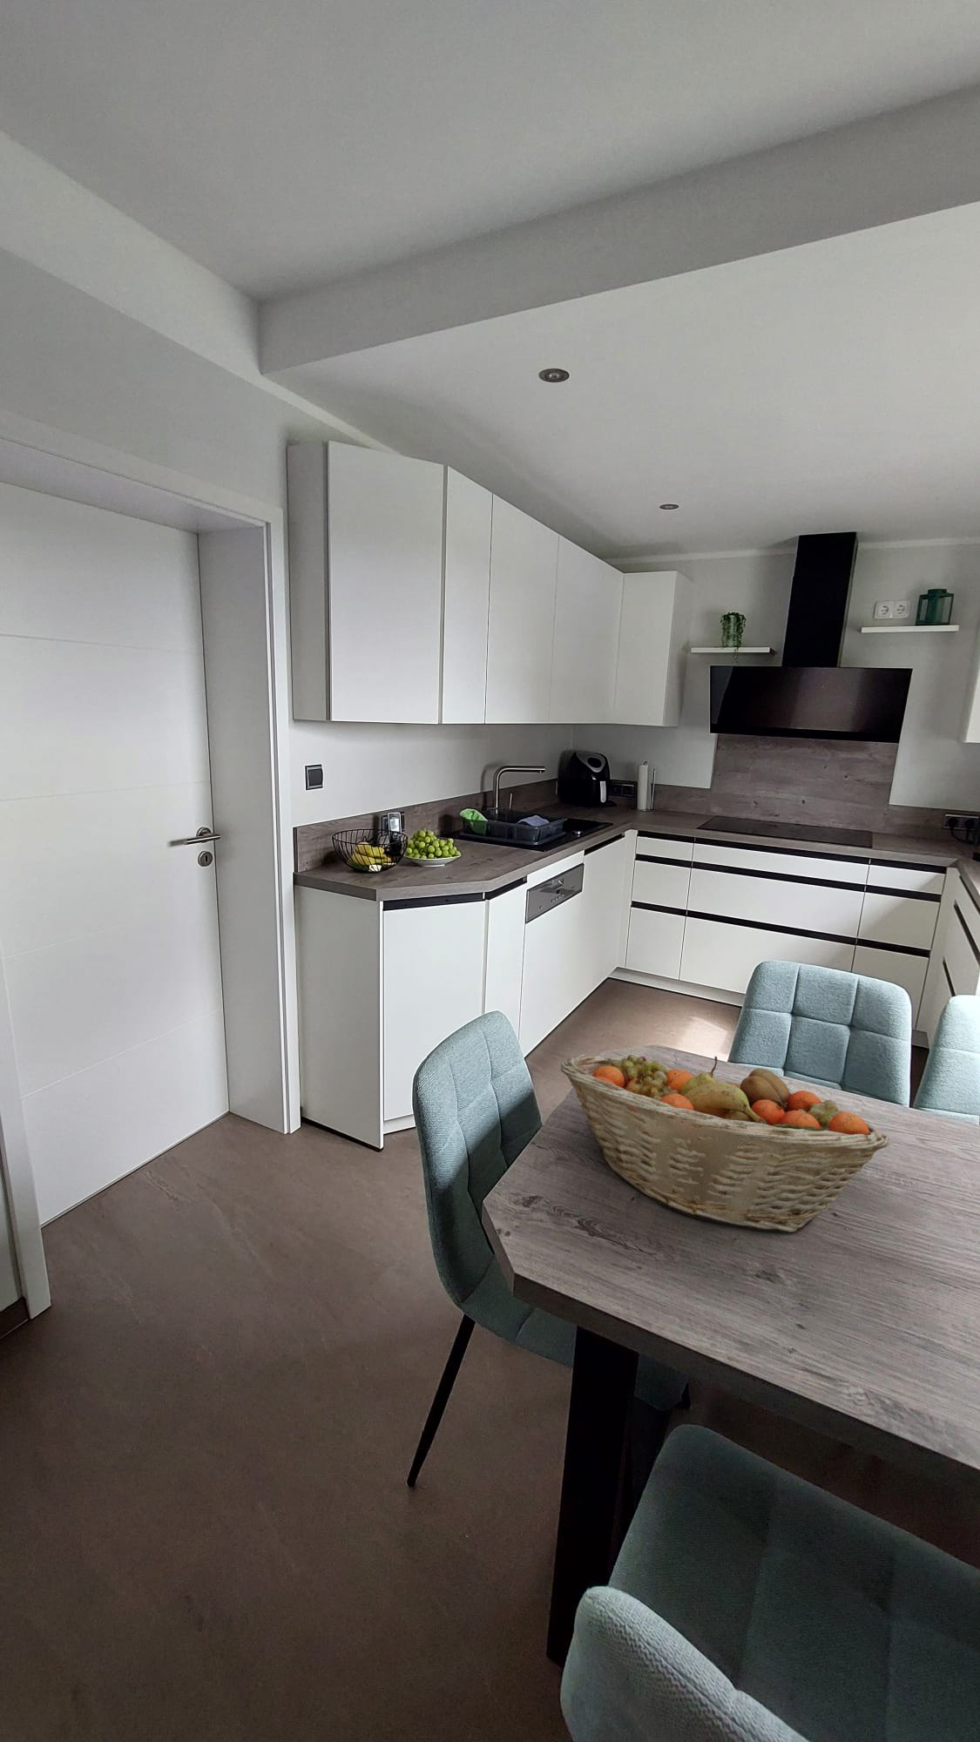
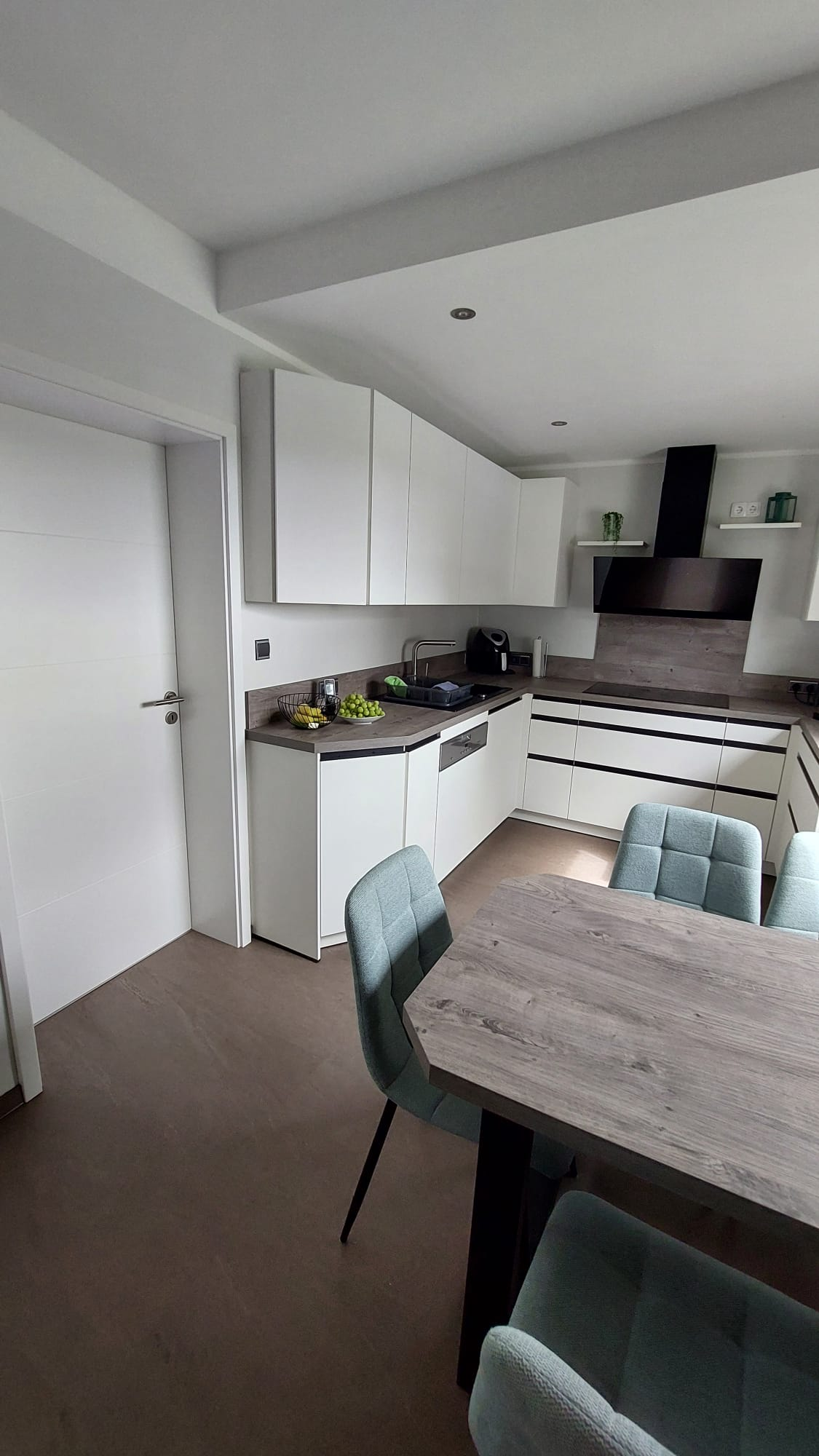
- fruit basket (710, 1117)
